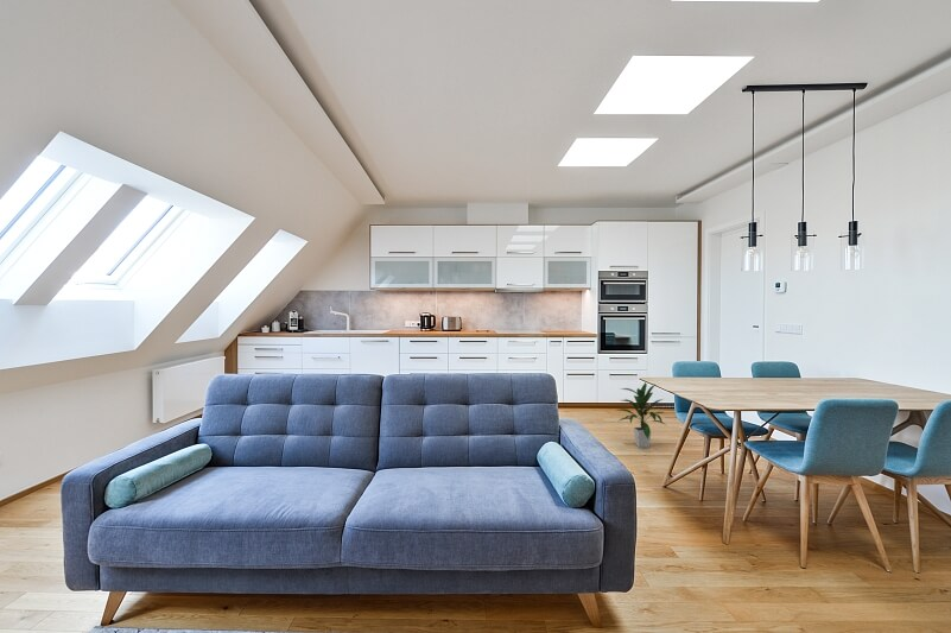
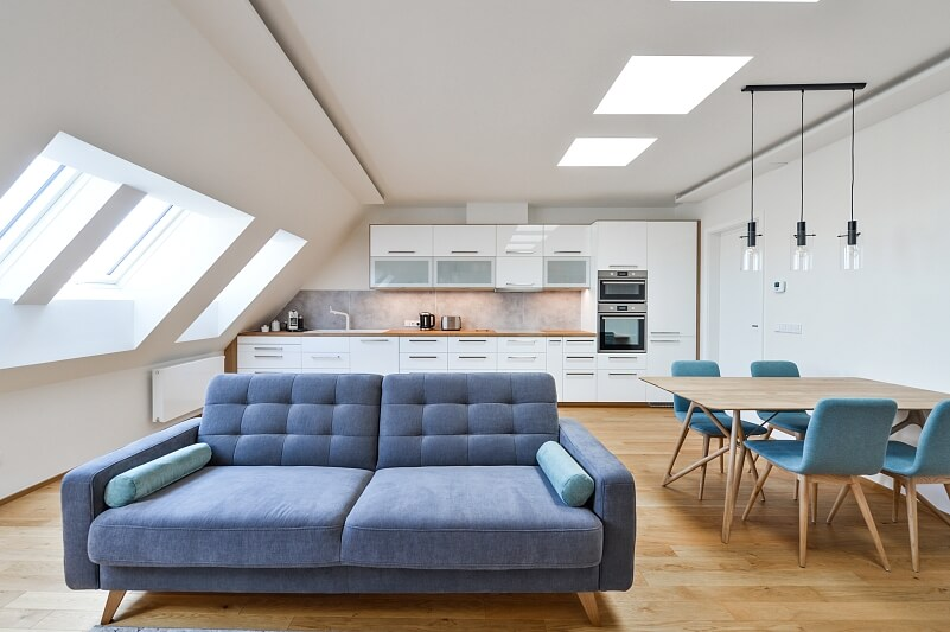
- indoor plant (641, 413)
